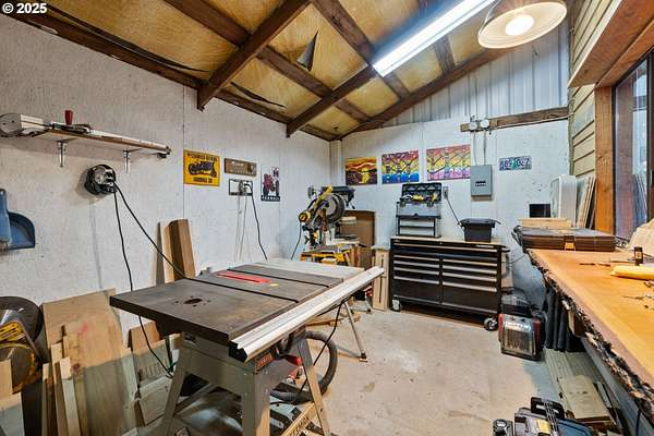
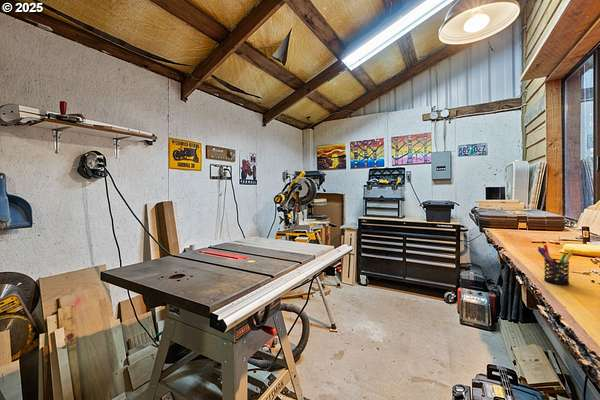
+ pen holder (556, 263)
